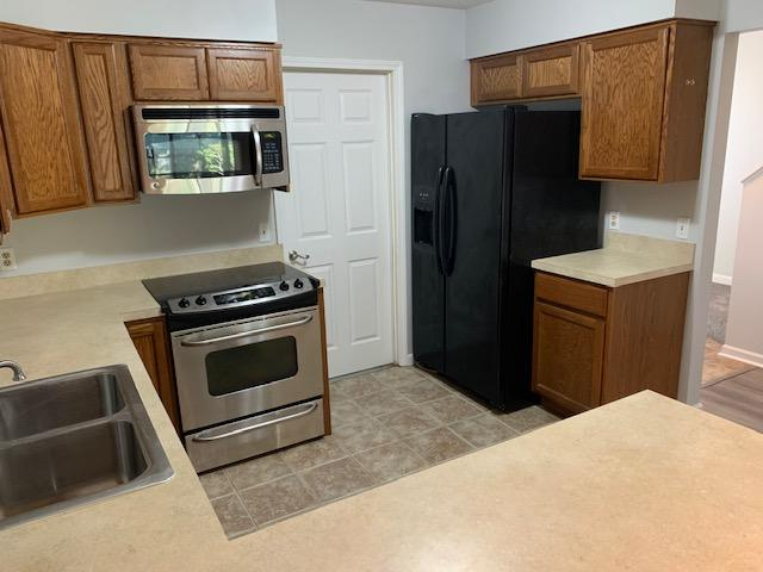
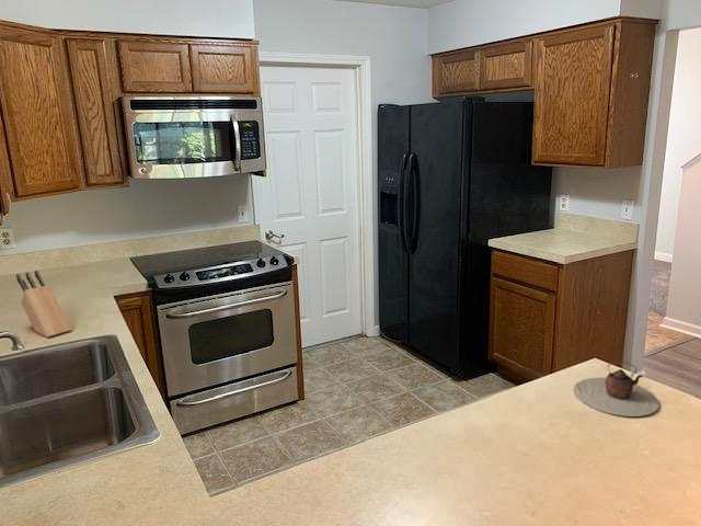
+ teapot (616, 379)
+ knife block (42, 301)
